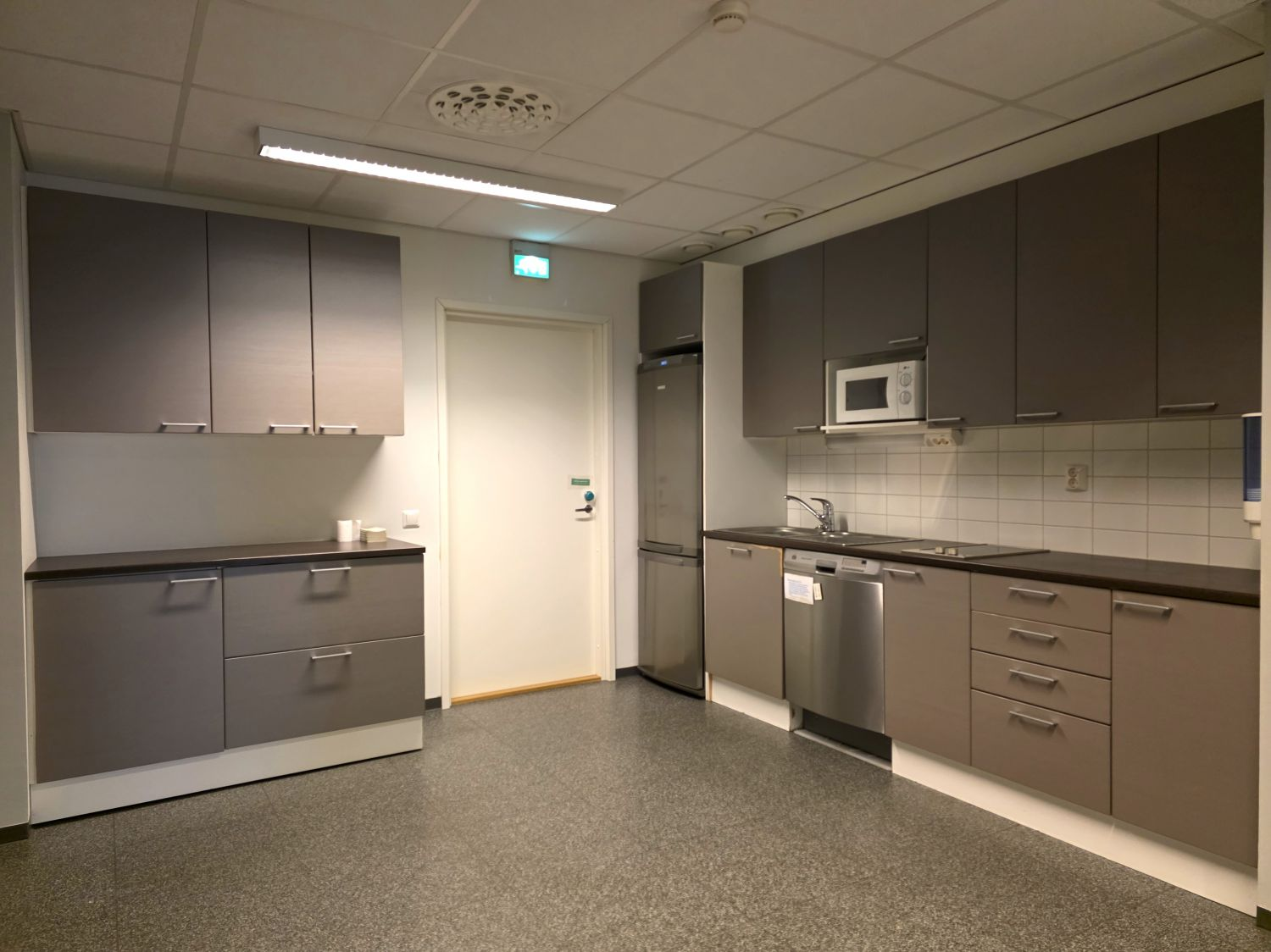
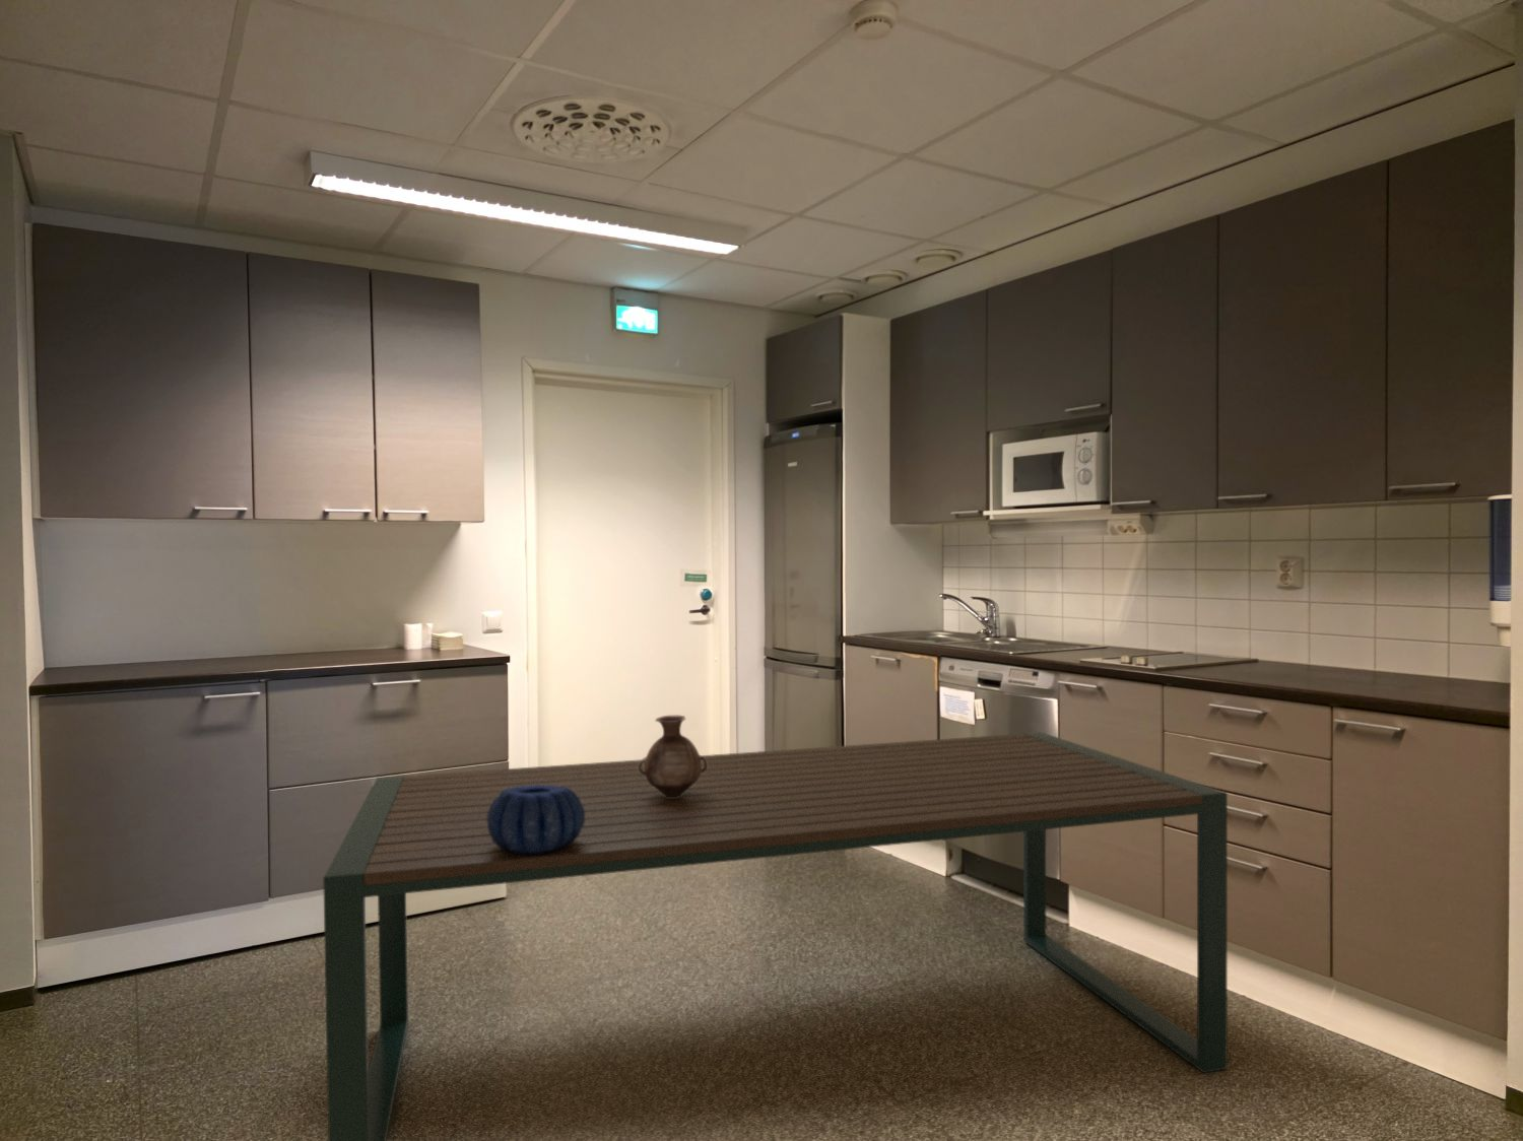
+ dining table (778, 856)
+ decorative bowl (536, 815)
+ vase (672, 755)
